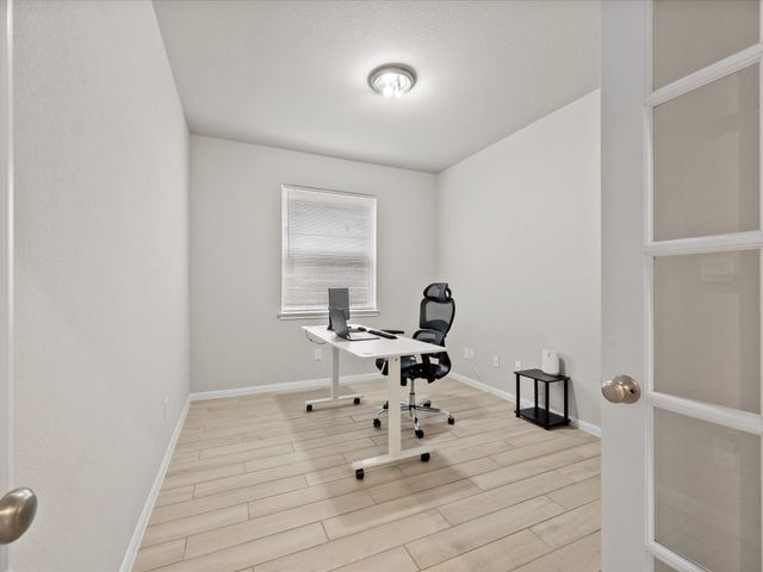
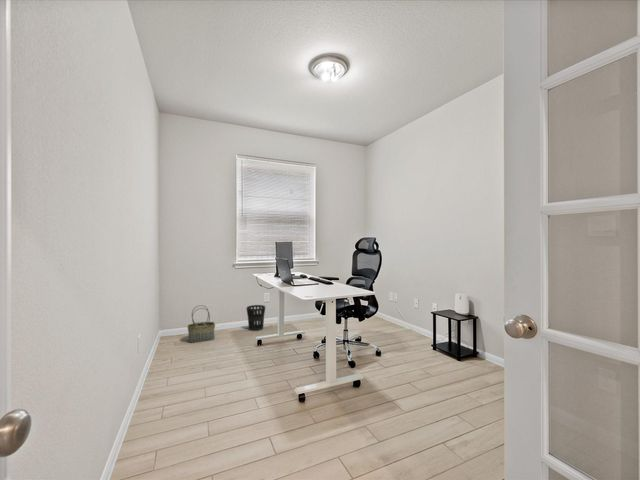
+ basket (201, 322)
+ wastebasket (256, 317)
